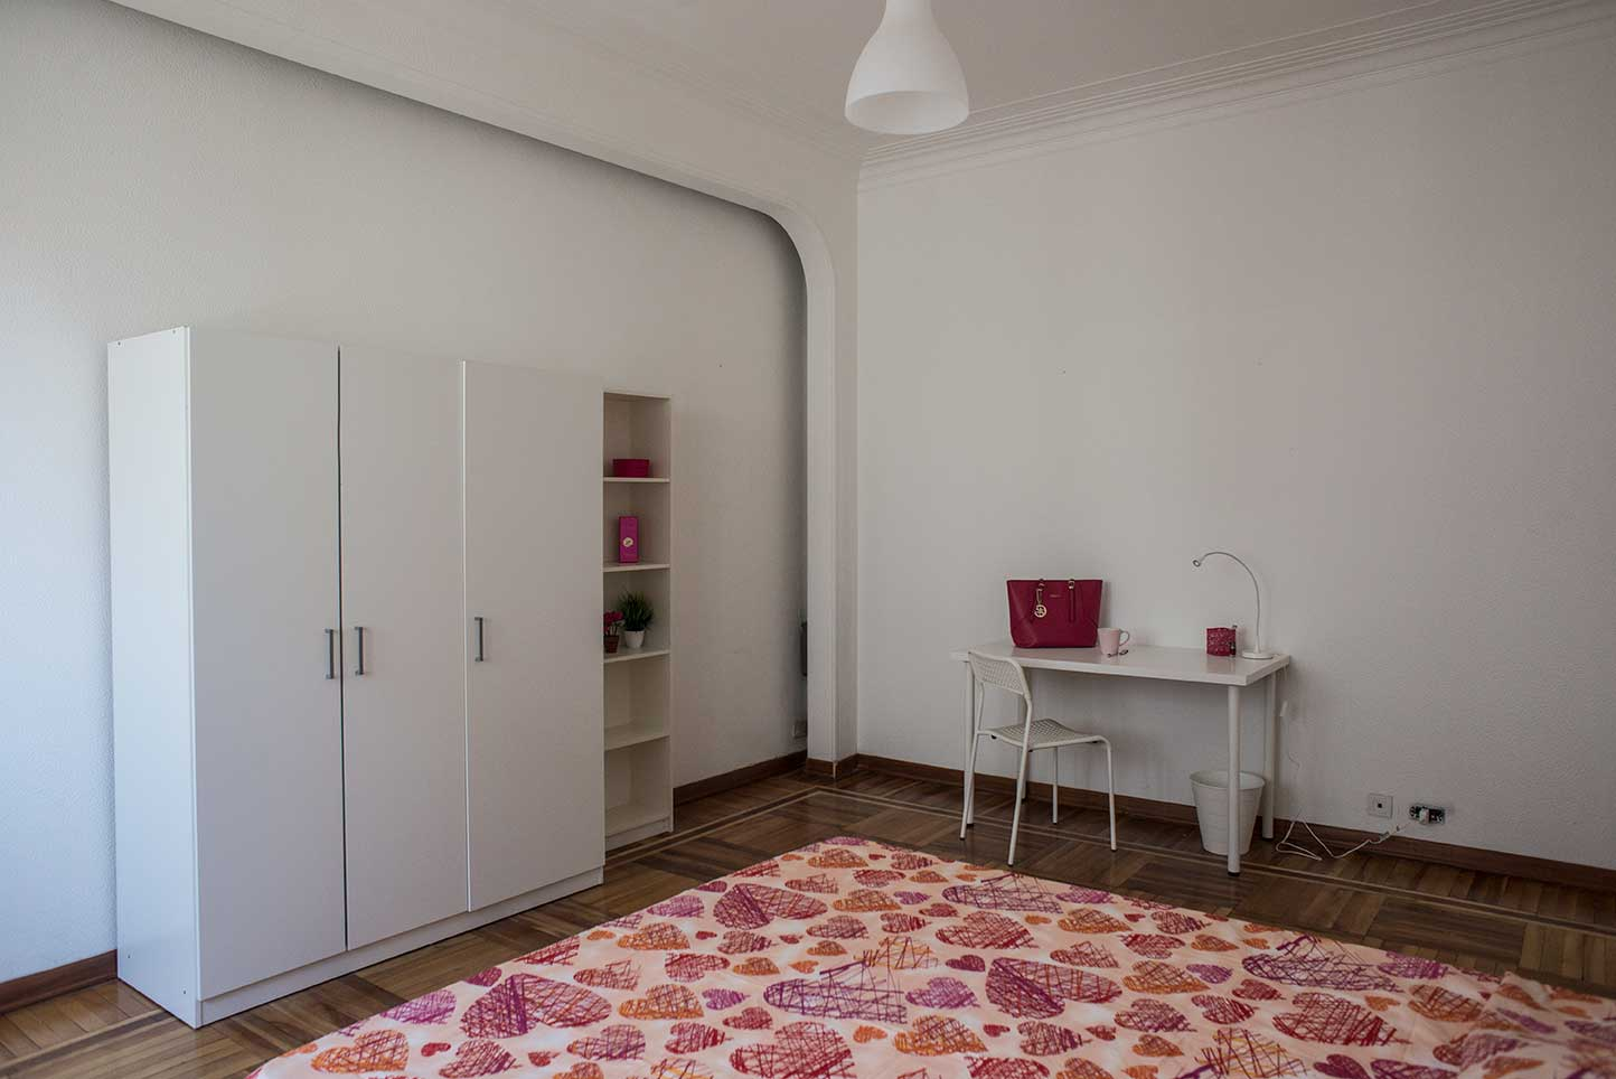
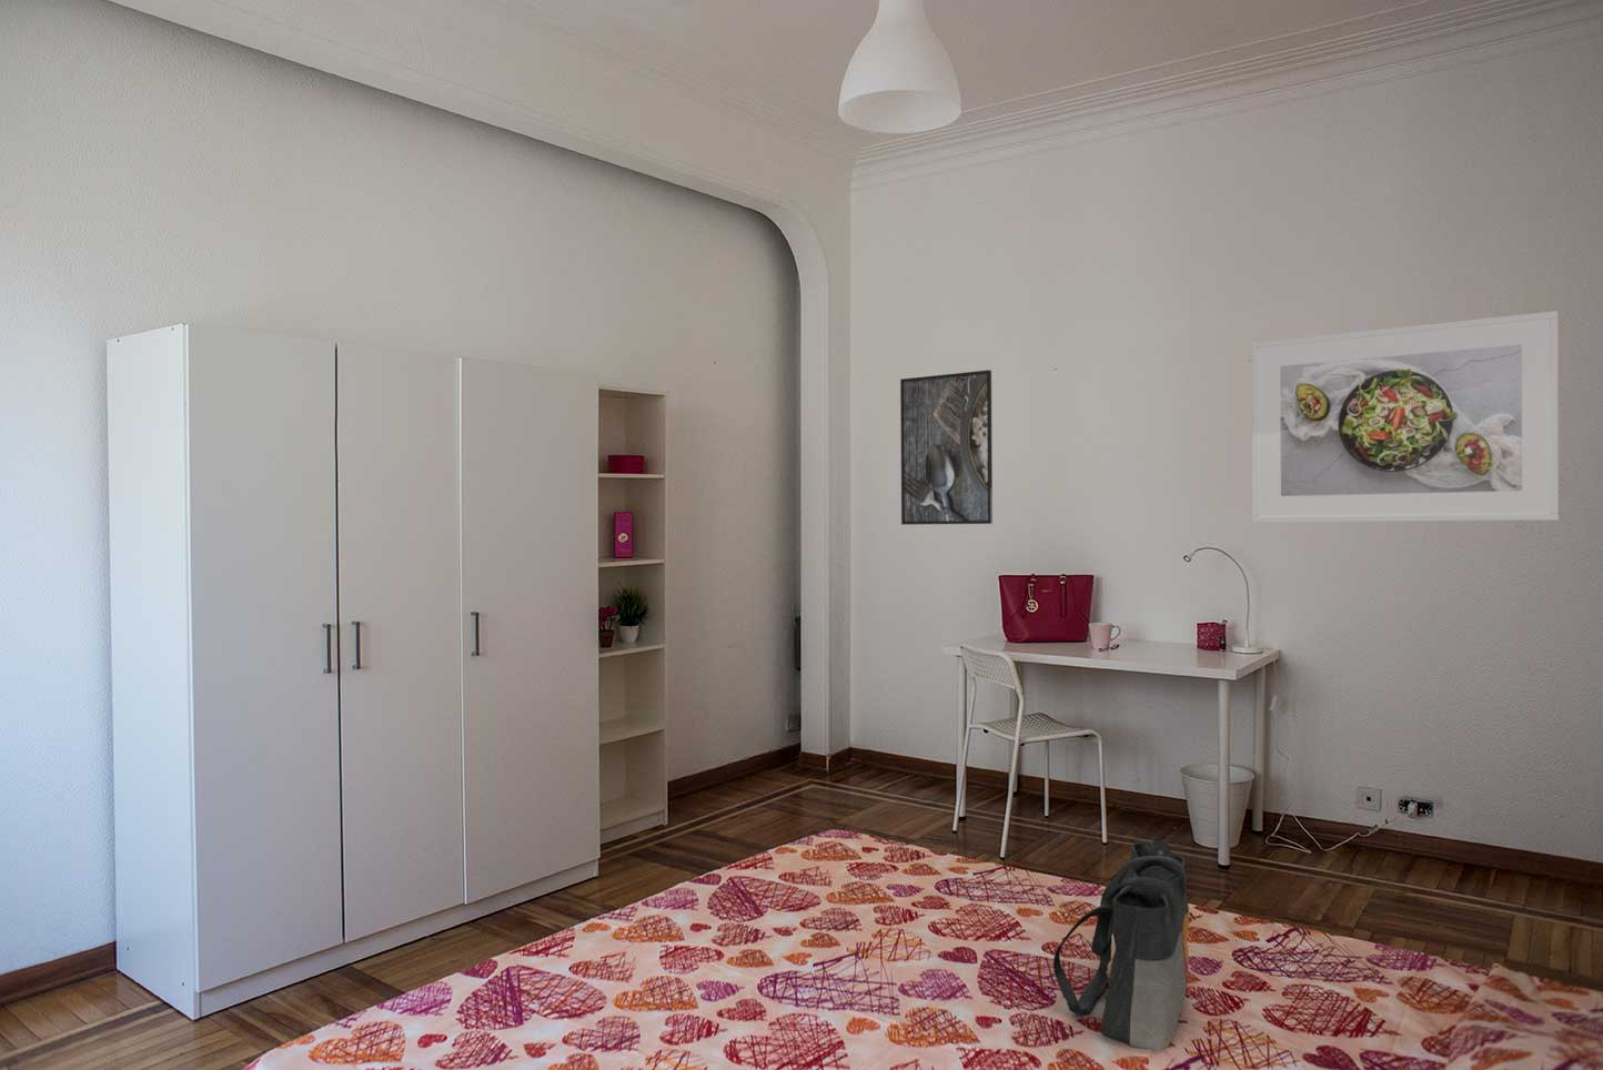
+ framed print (945, 449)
+ tote bag (1129, 935)
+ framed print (1394, 424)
